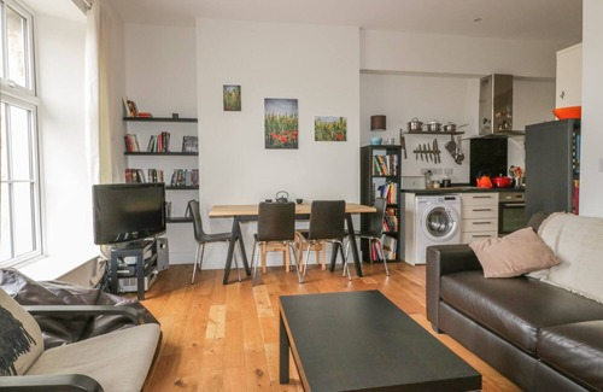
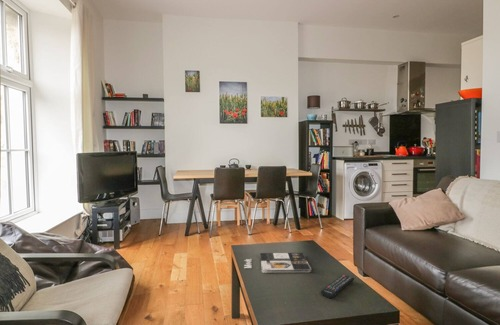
+ remote control (338, 285)
+ magazine (275, 262)
